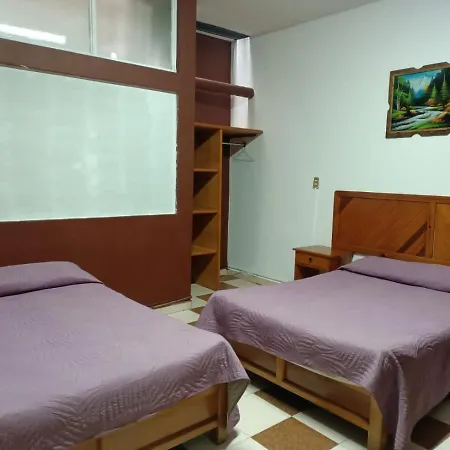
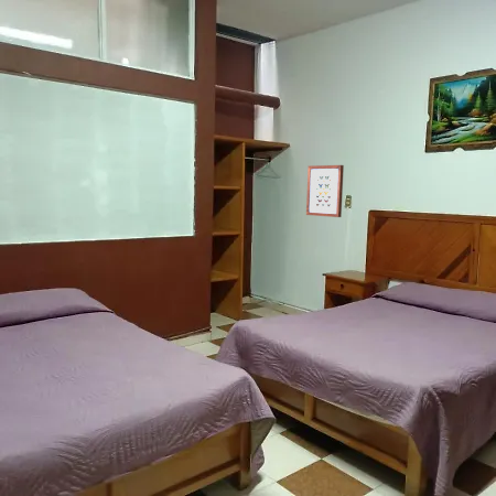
+ wall art (324, 191)
